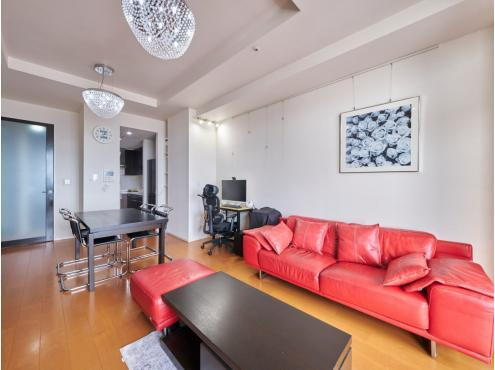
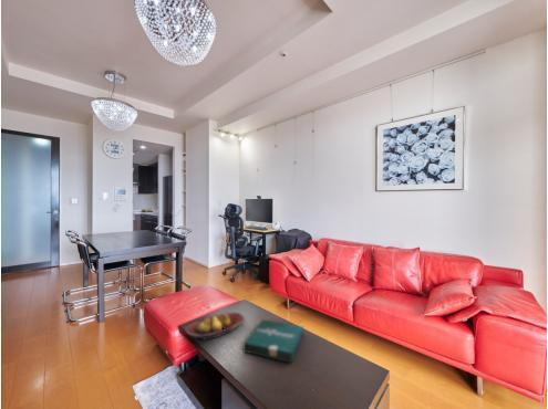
+ pizza box (275, 338)
+ fruit bowl (216, 323)
